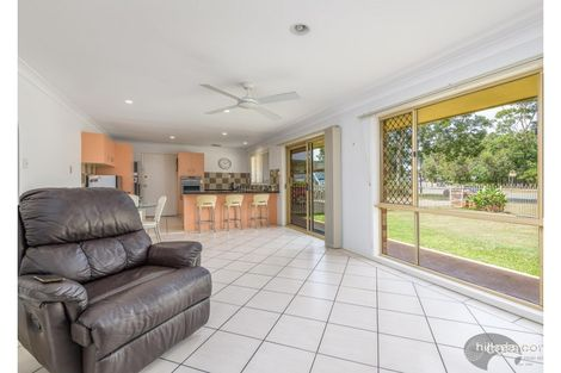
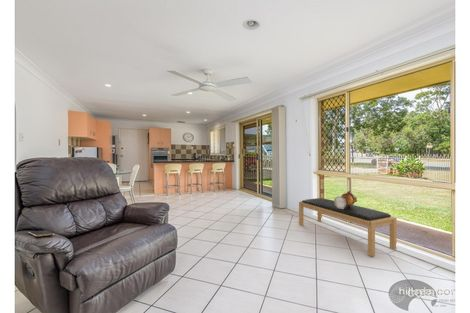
+ decorative urn (347, 199)
+ bench (341, 218)
